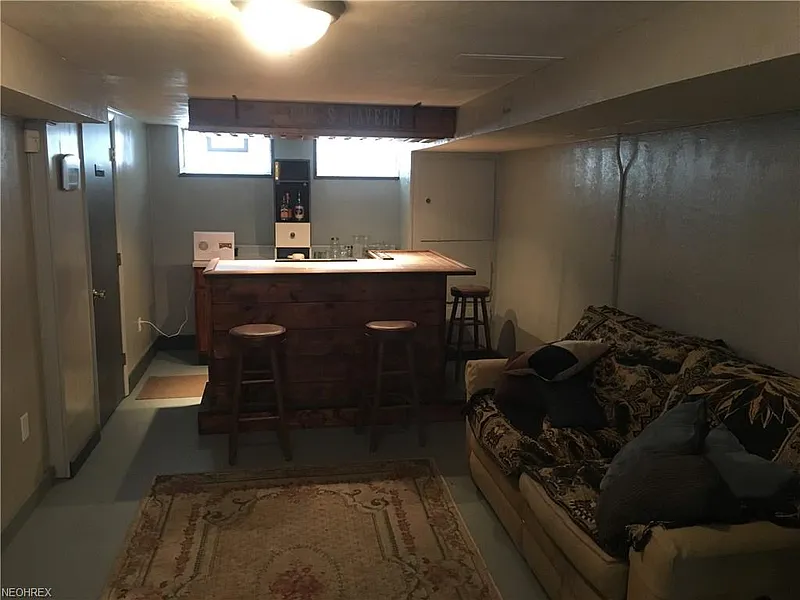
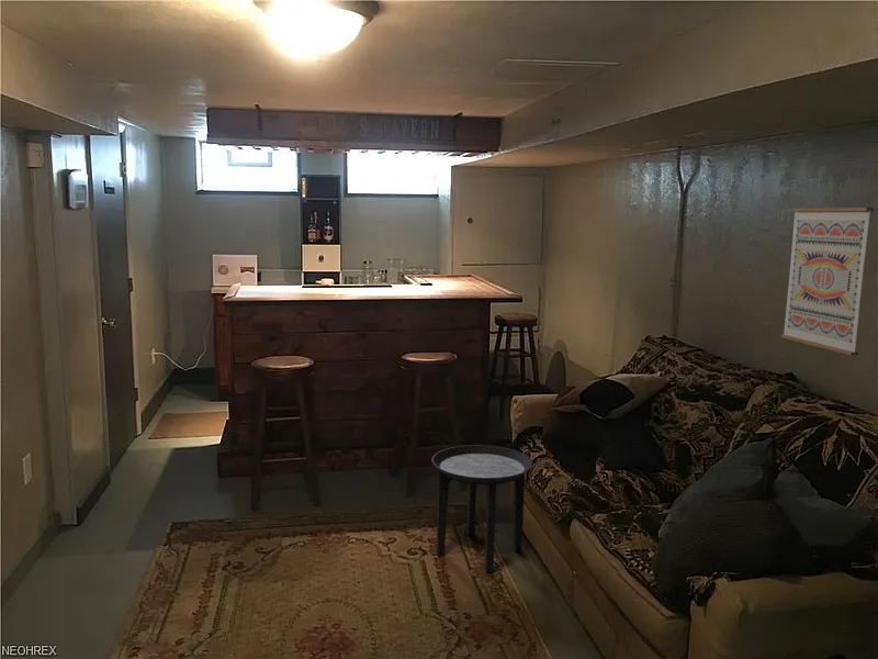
+ side table (486, 506)
+ wall art (823, 278)
